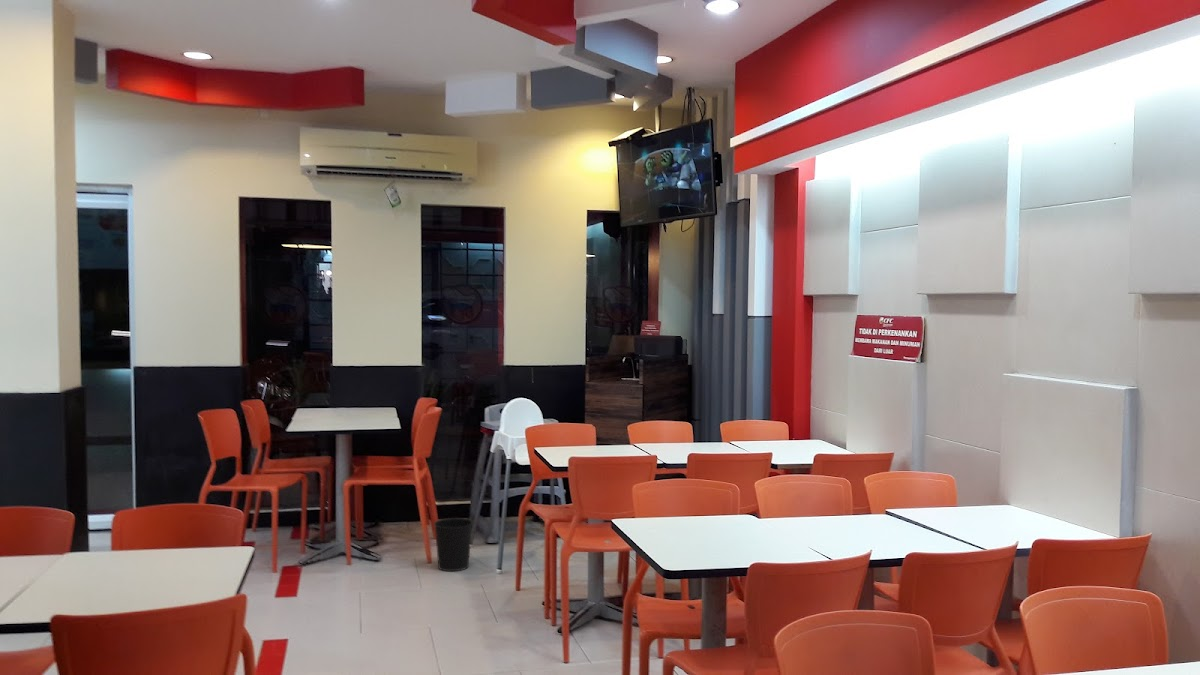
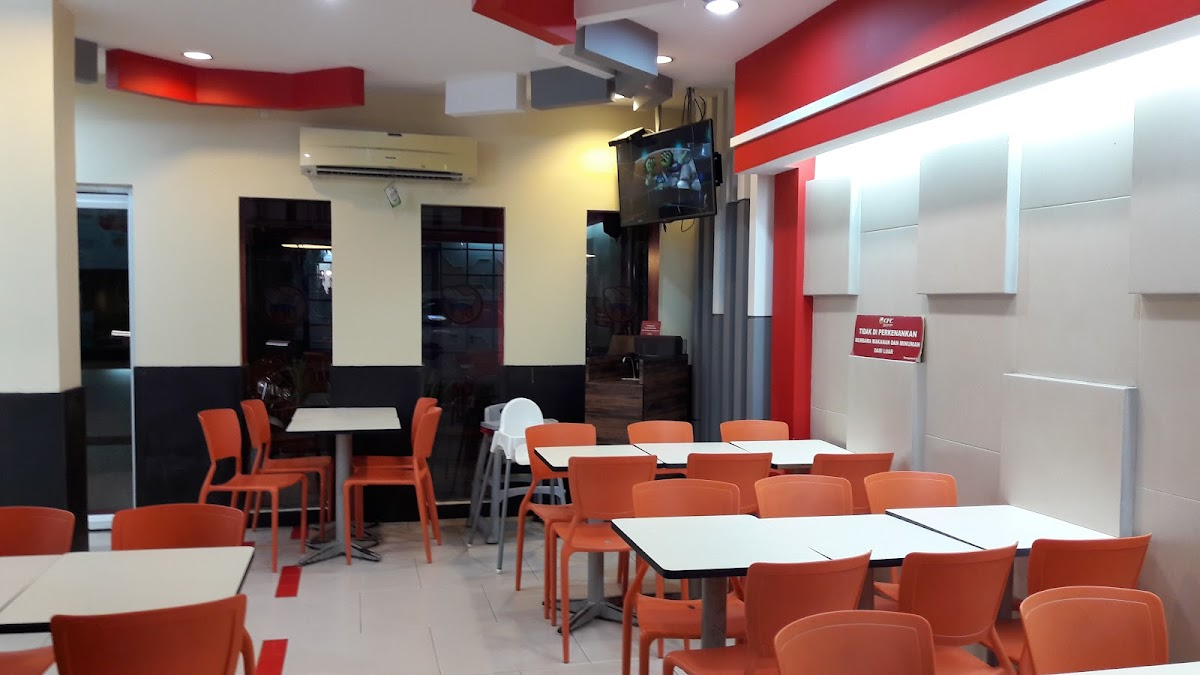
- wastebasket (453, 544)
